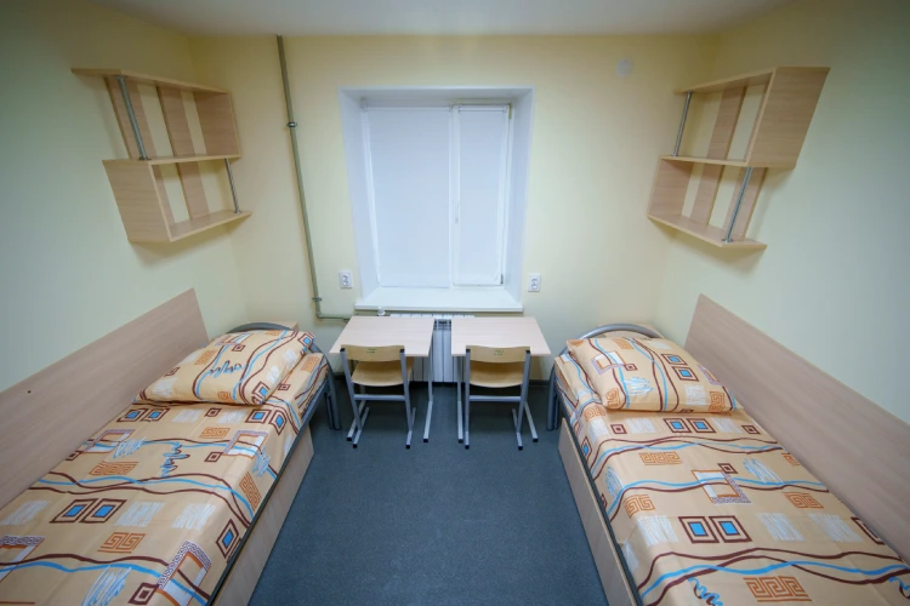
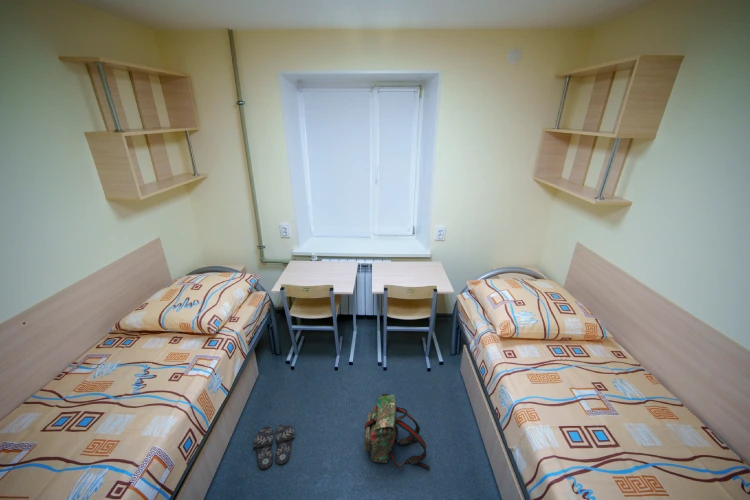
+ backpack (397, 431)
+ slippers (272, 441)
